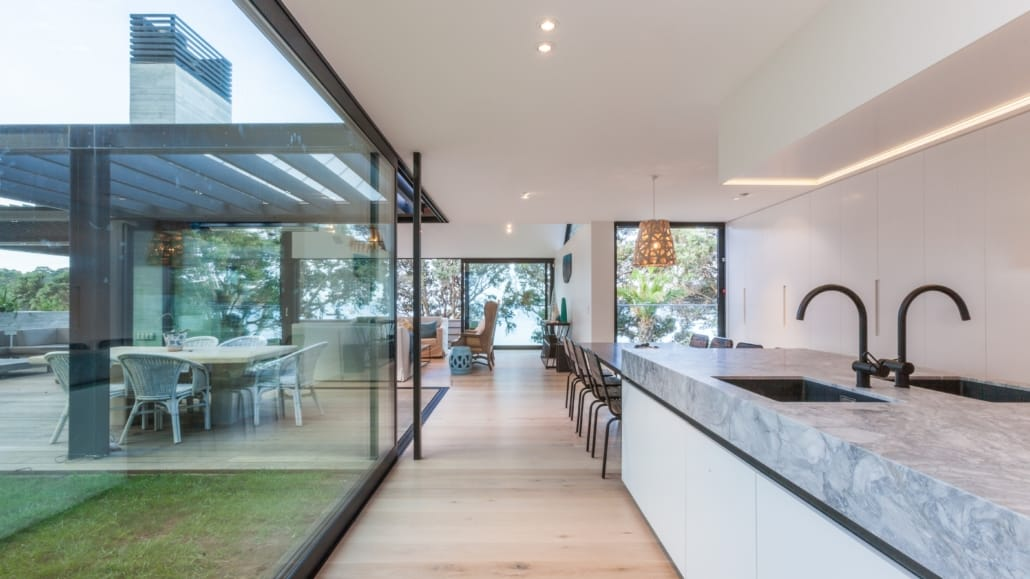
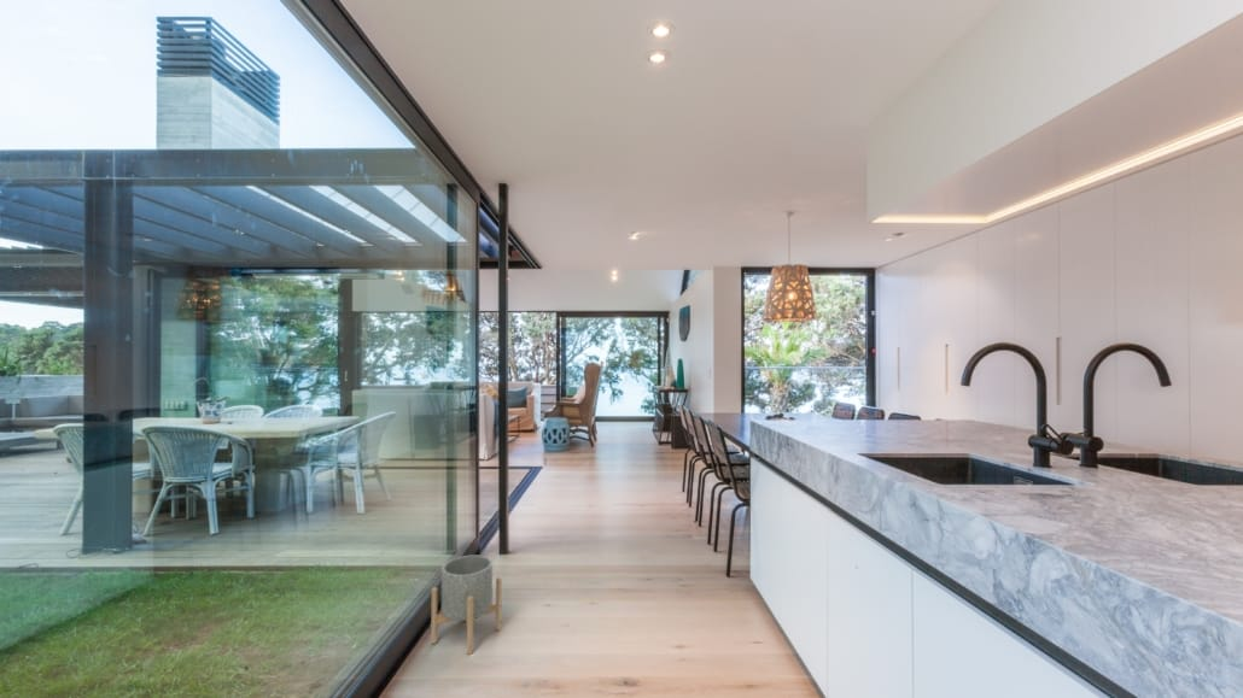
+ planter (467, 599)
